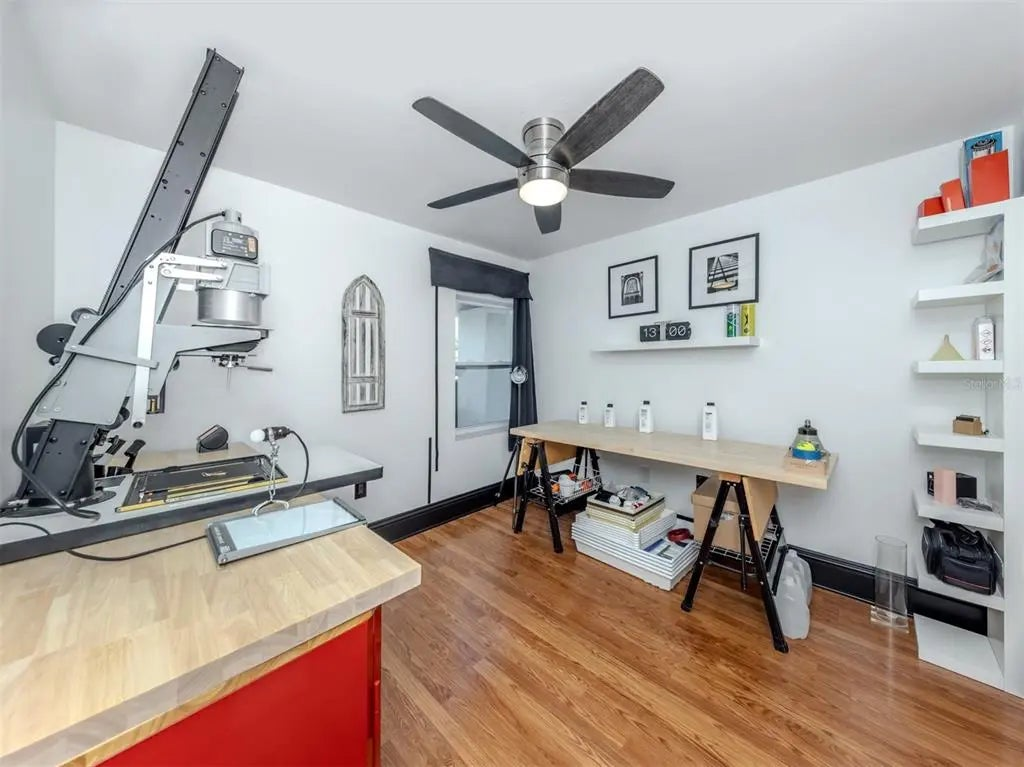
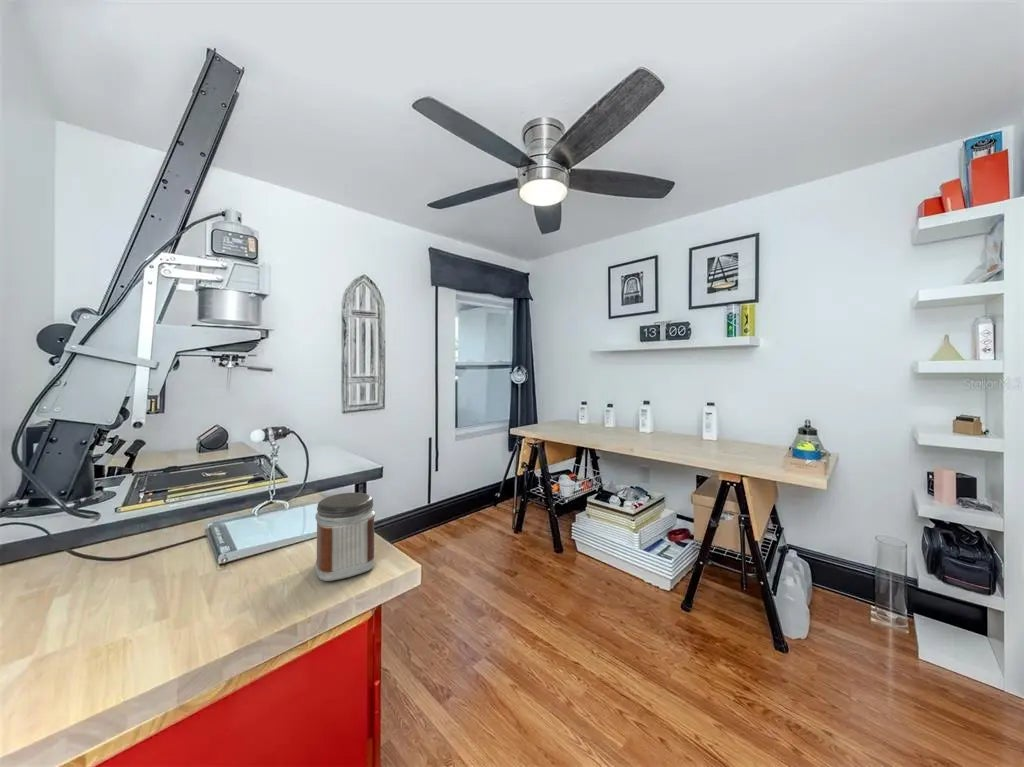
+ jar (345, 532)
